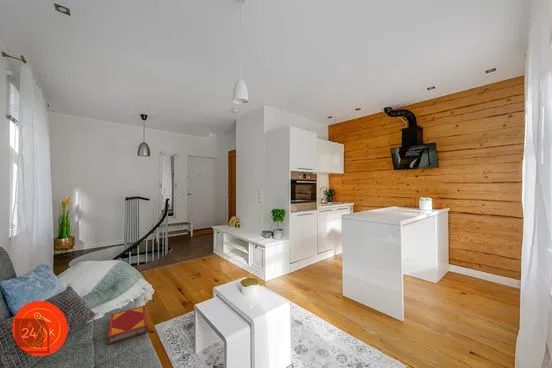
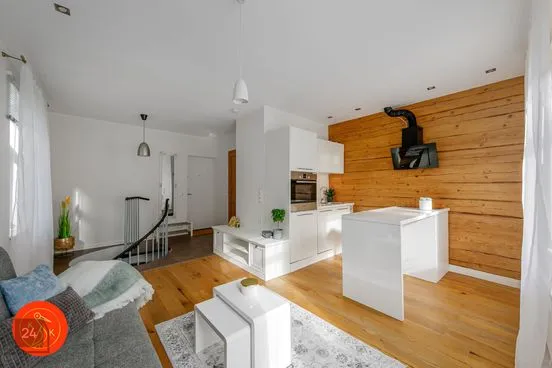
- hardback book (128, 322)
